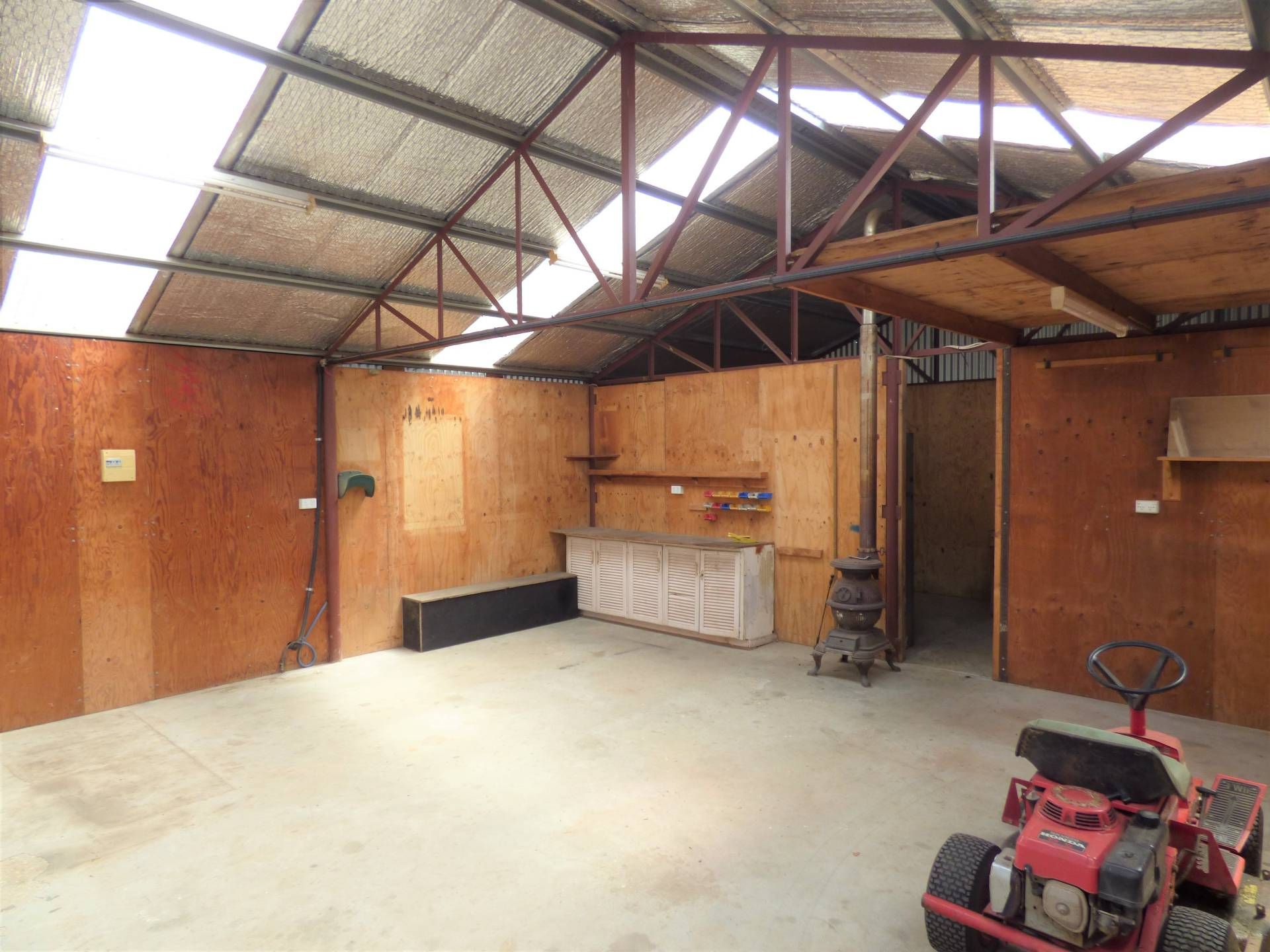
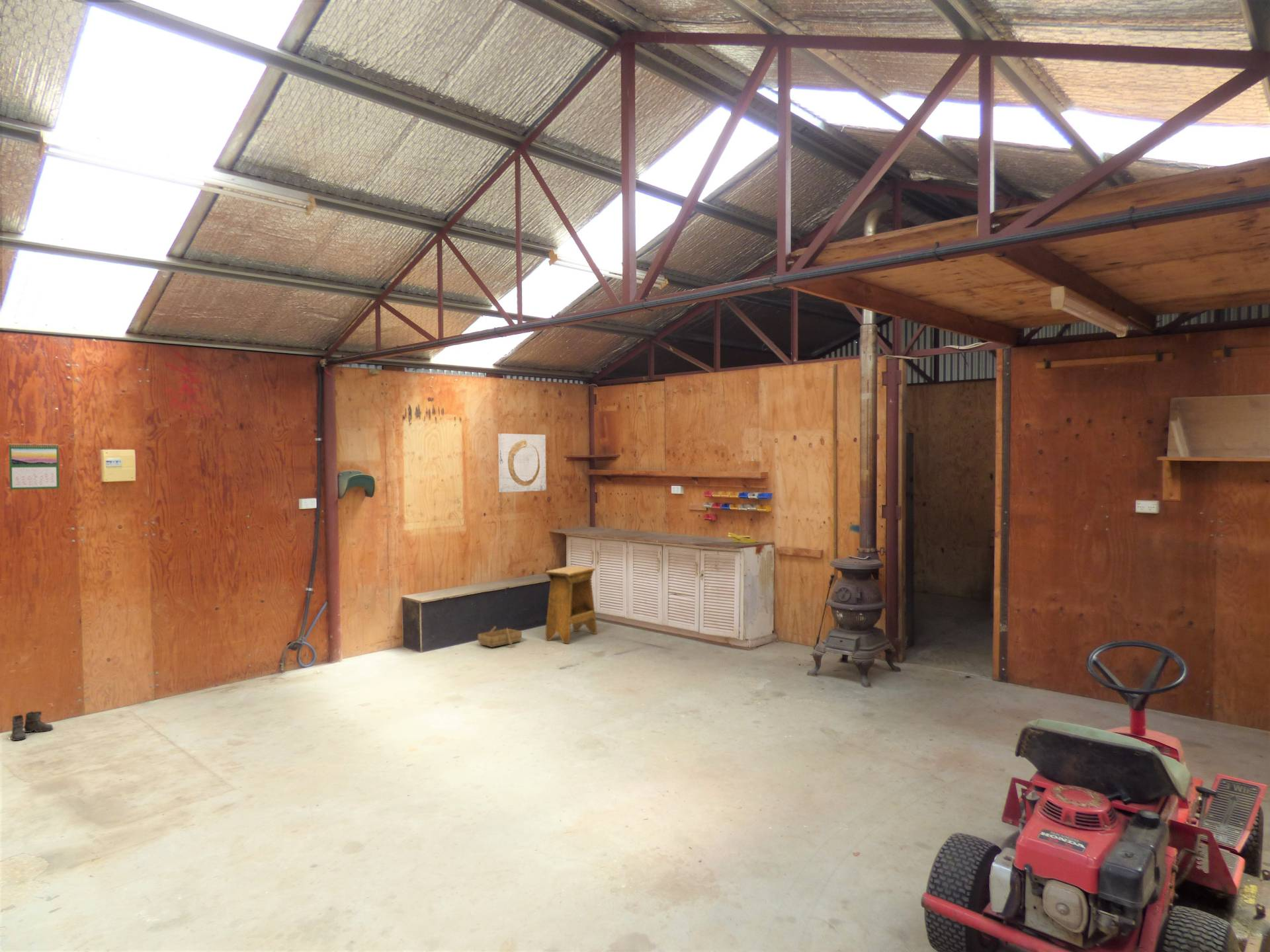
+ wooden boat (499, 635)
+ calendar (34, 466)
+ stool (570, 603)
+ wall art (523, 463)
+ boots (27, 725)
